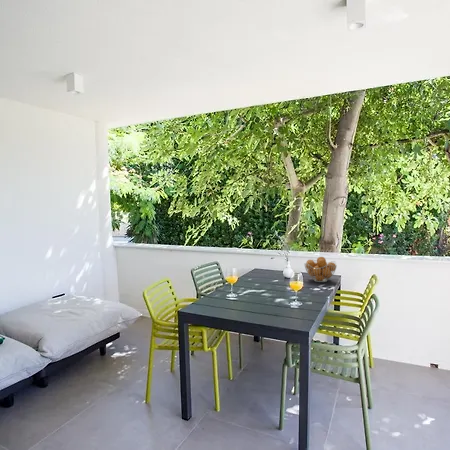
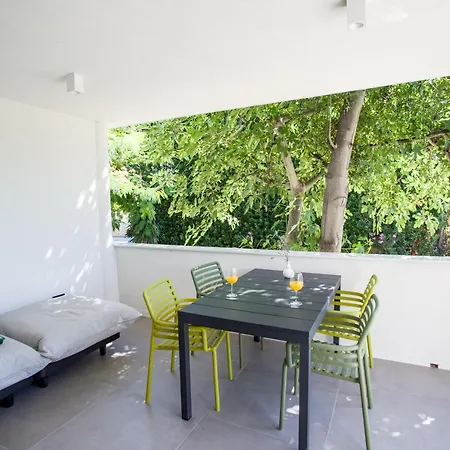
- fruit basket (320, 269)
